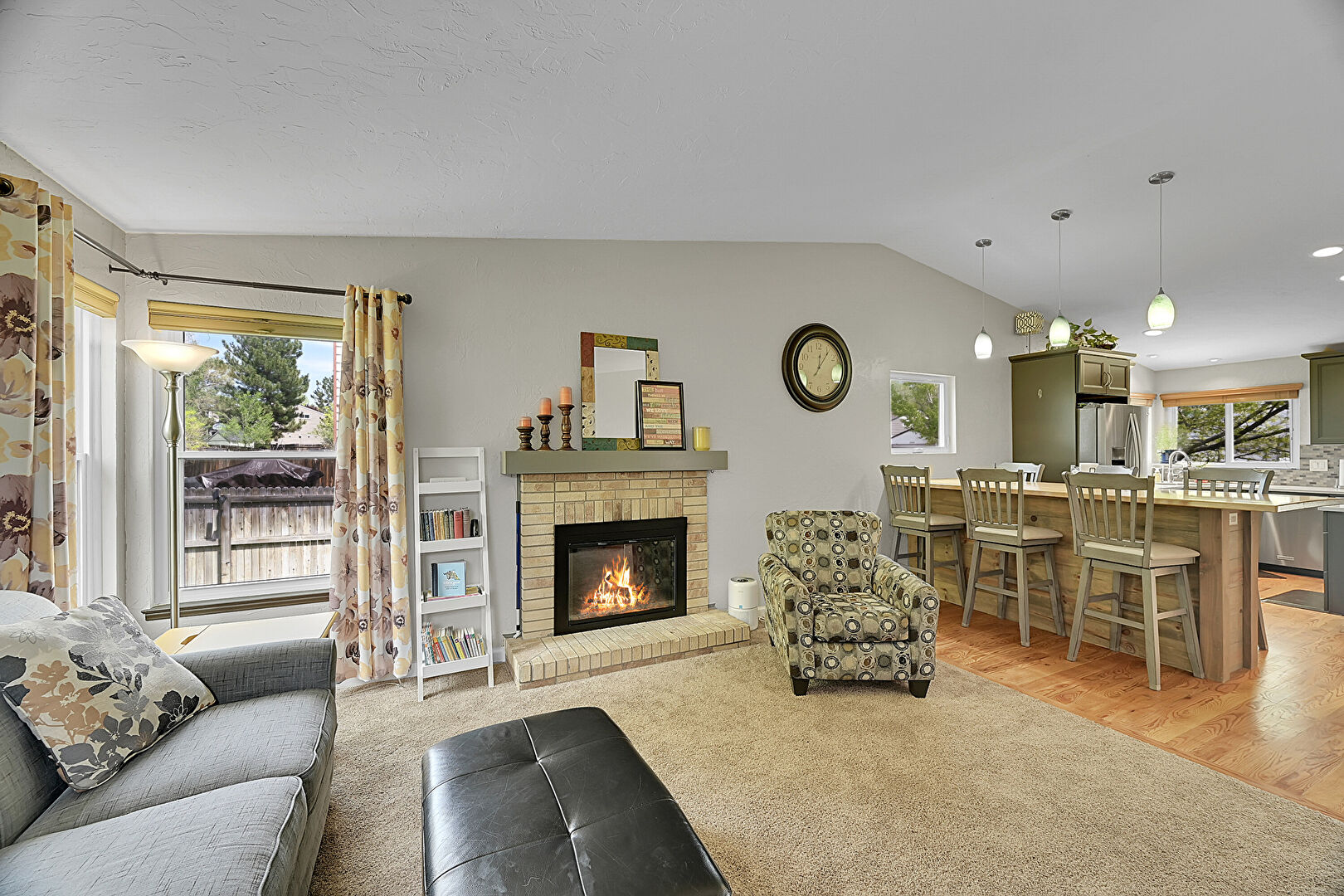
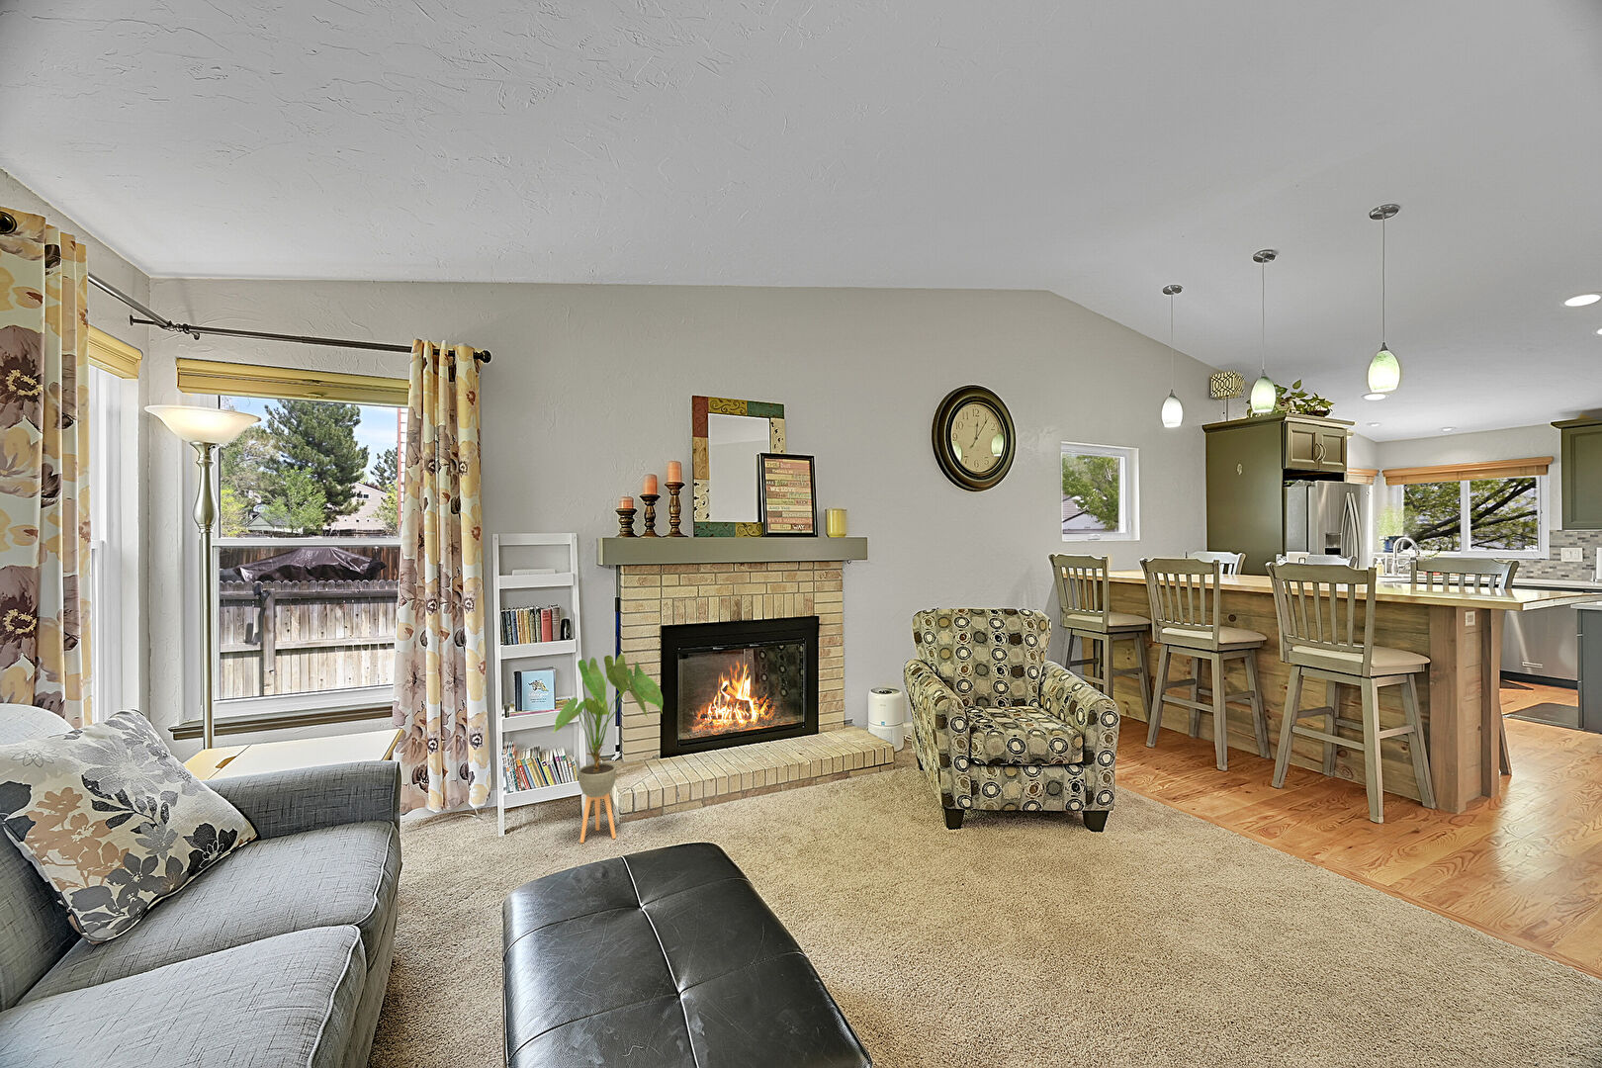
+ house plant (604, 744)
